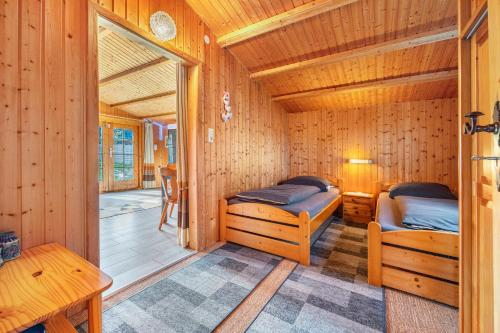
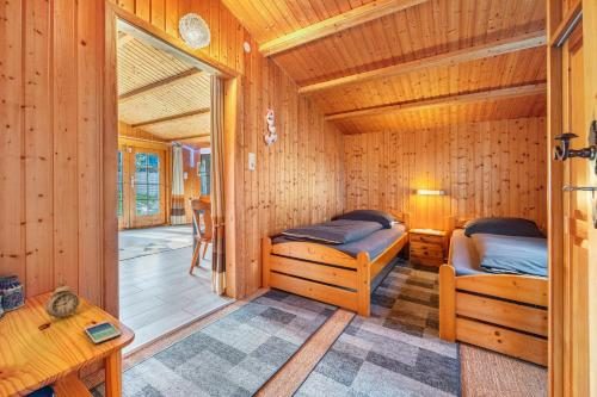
+ smartphone (101, 331)
+ alarm clock (63, 298)
